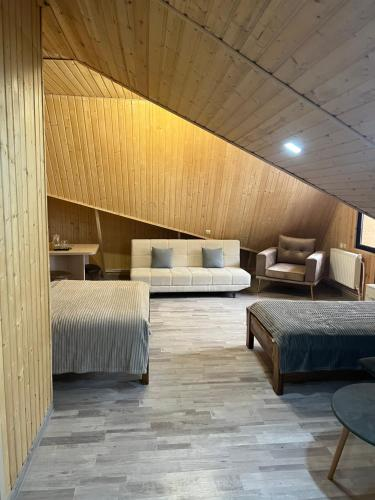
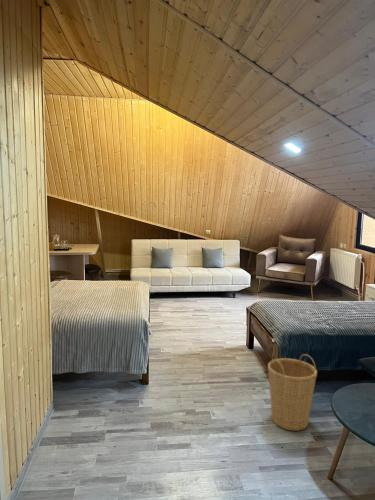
+ basket (291, 389)
